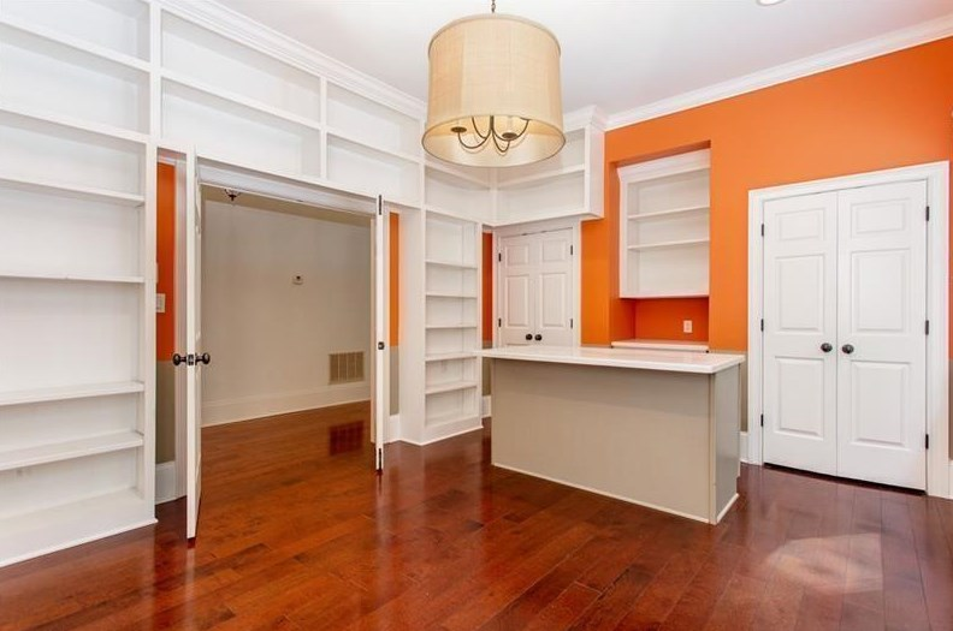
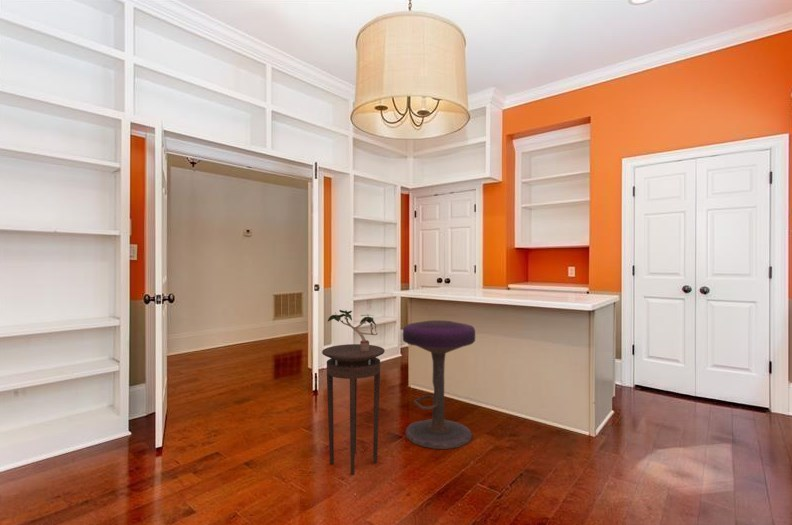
+ potted plant (351, 327)
+ stool (353, 406)
+ stool (438, 378)
